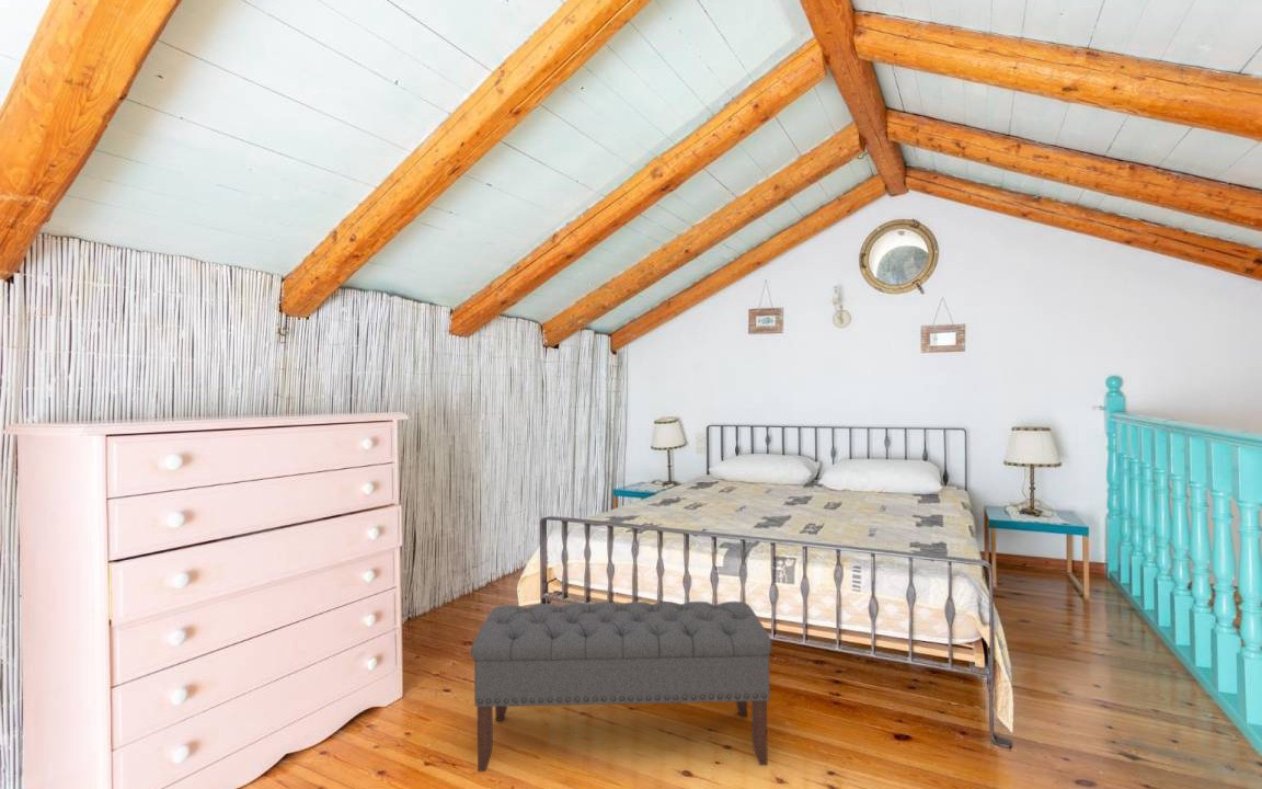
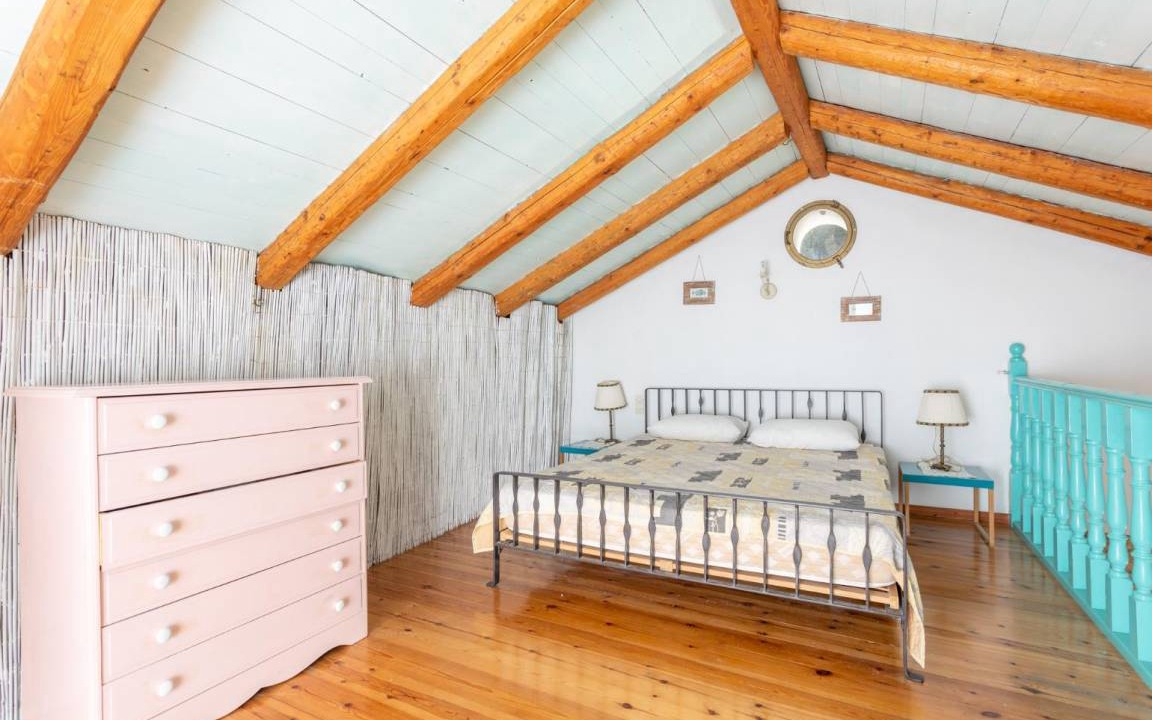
- bench (622, 677)
